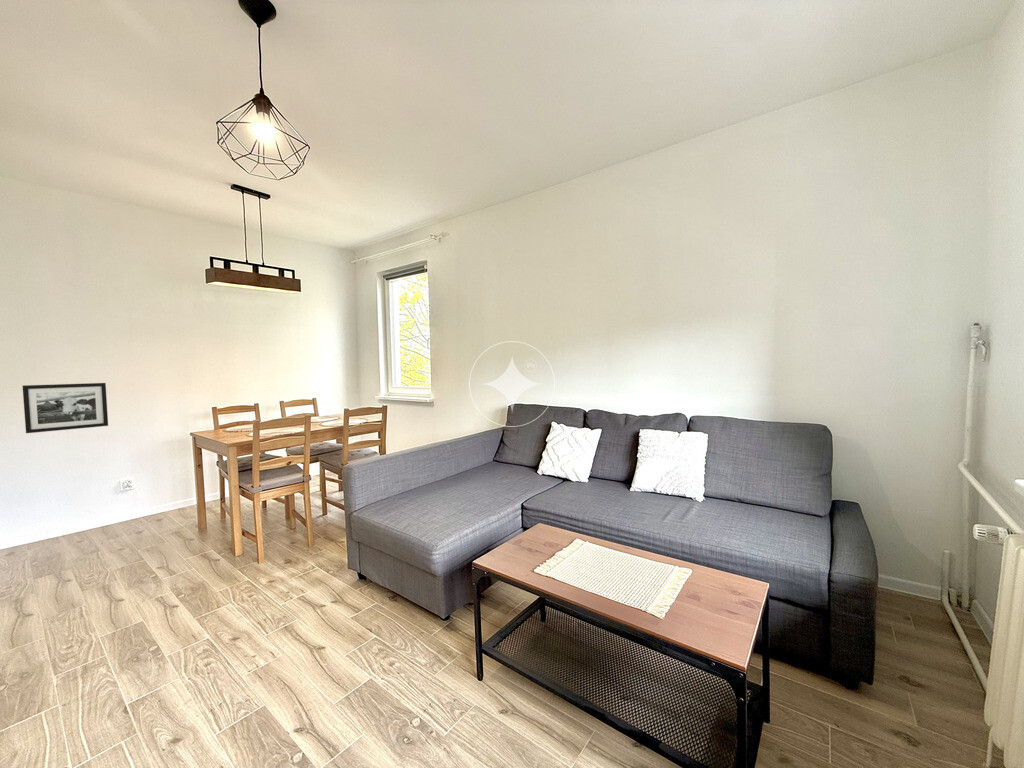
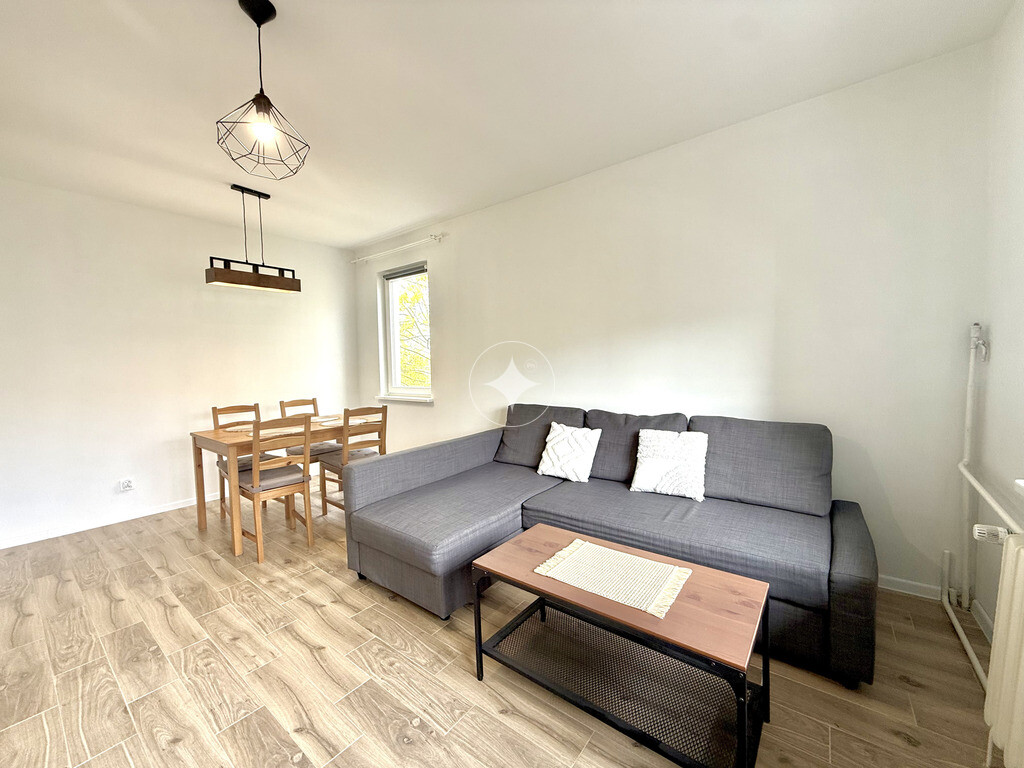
- picture frame (67, 406)
